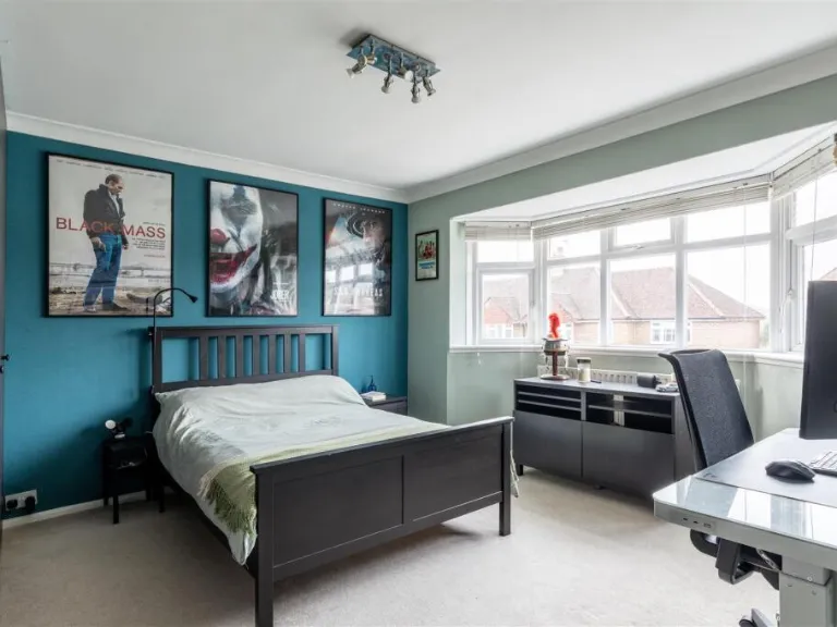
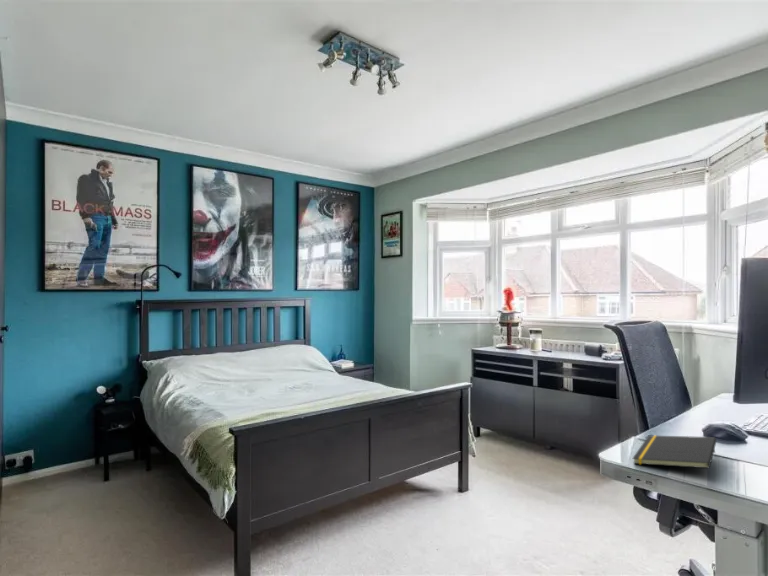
+ notepad (675, 450)
